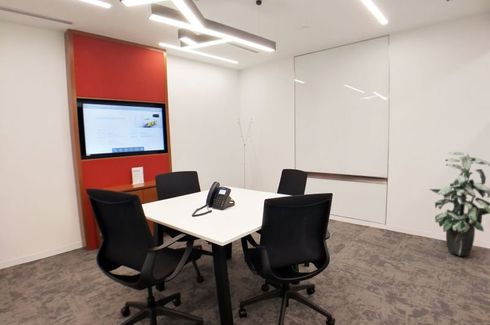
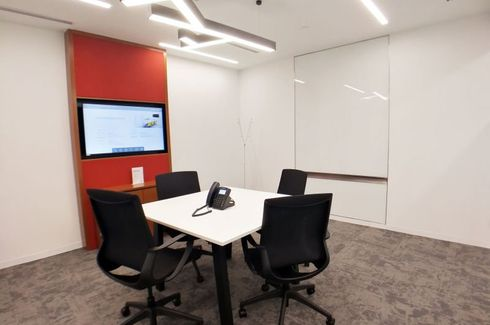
- indoor plant (460, 203)
